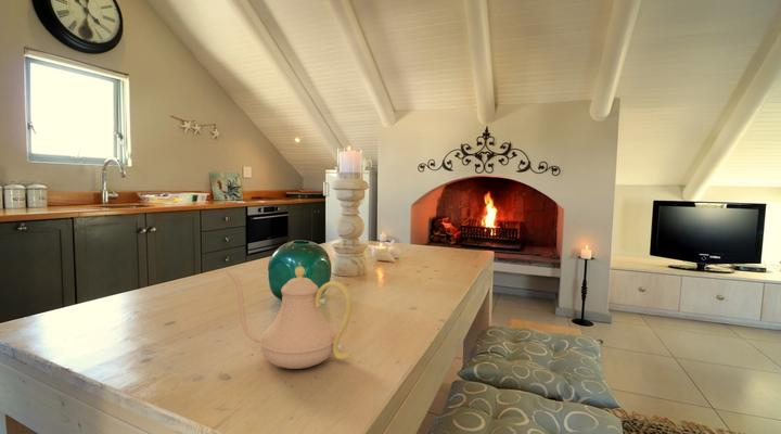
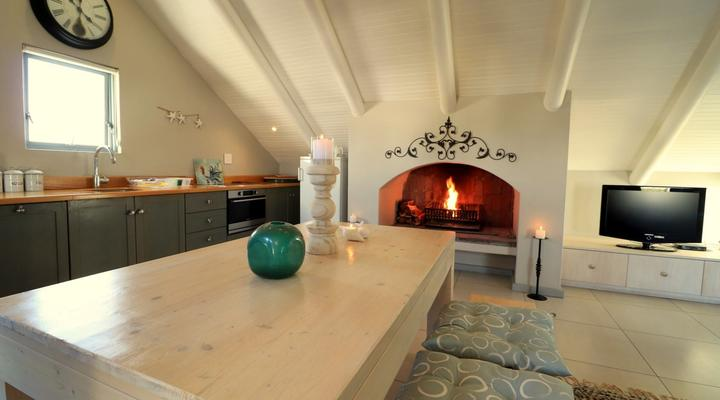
- teapot (284, 311)
